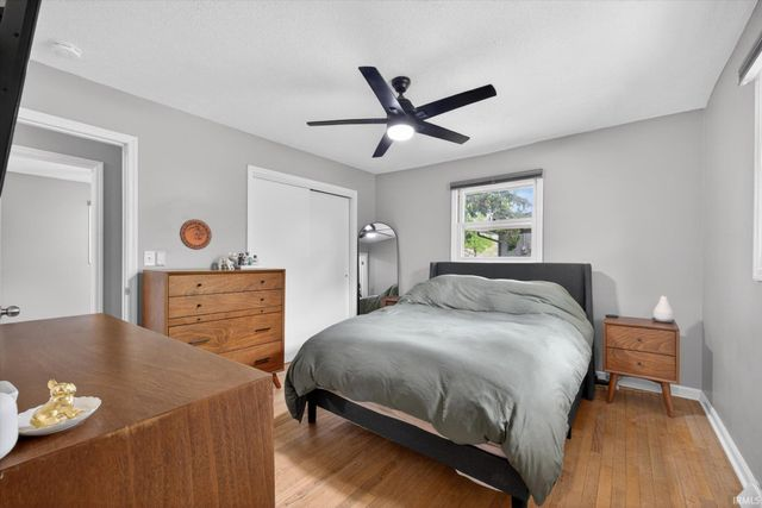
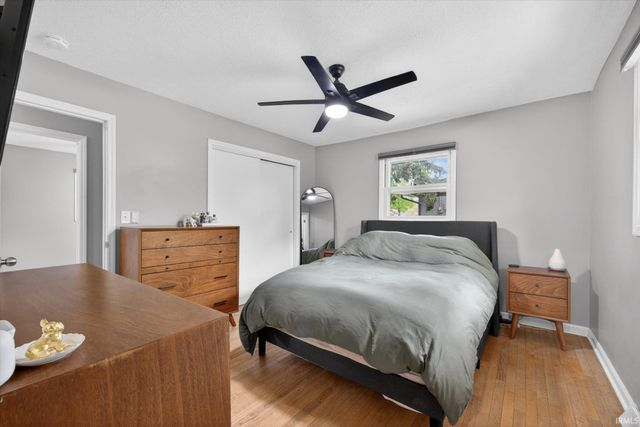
- decorative plate (195, 234)
